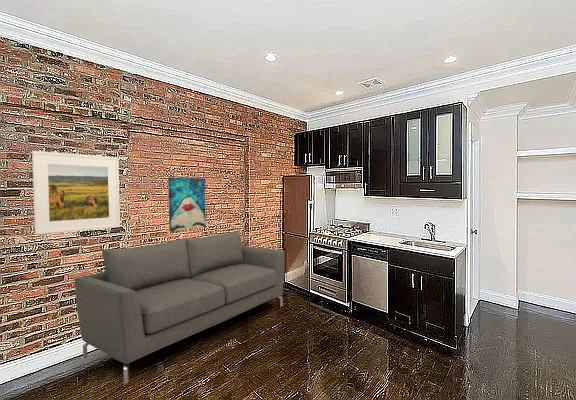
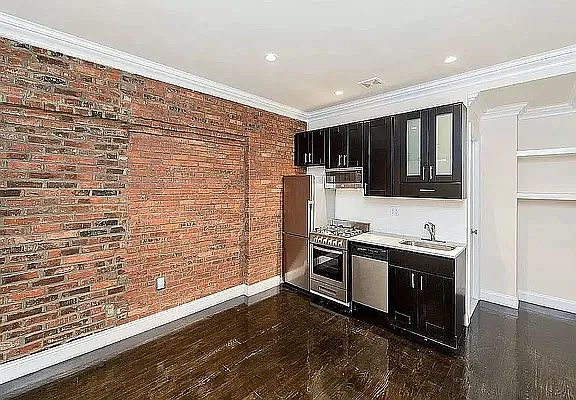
- sofa (198, 283)
- wall art (187, 203)
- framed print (80, 192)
